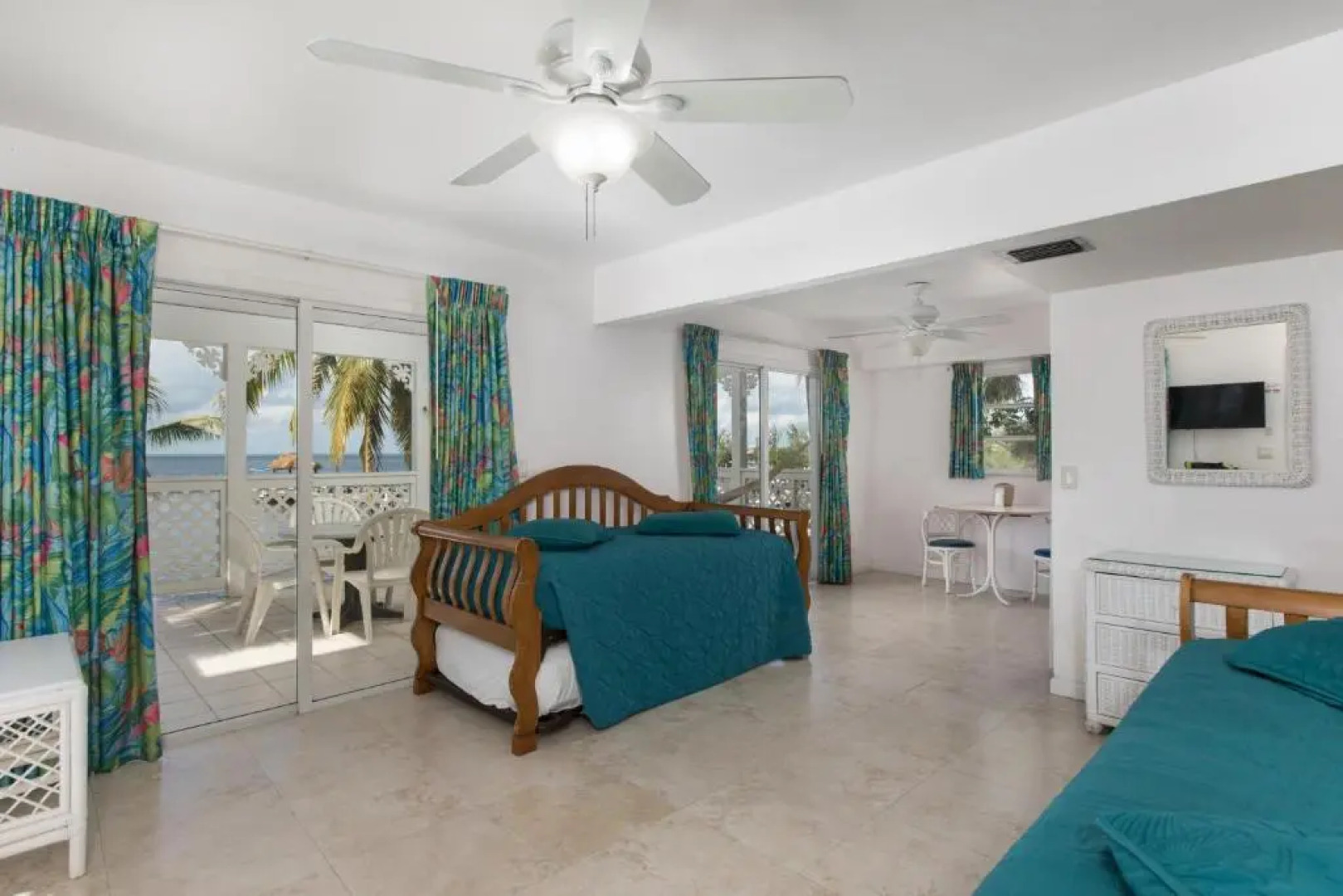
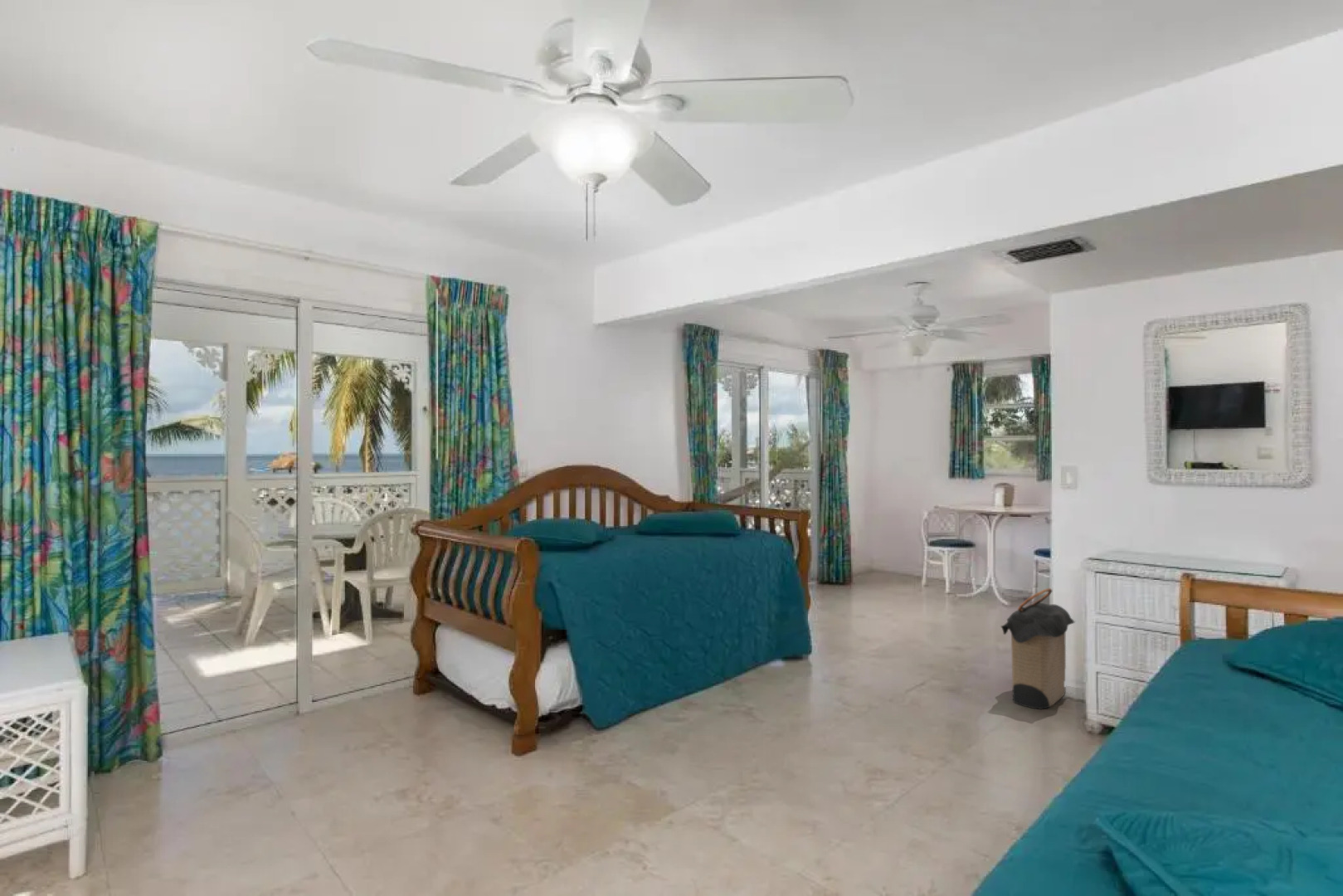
+ laundry hamper (1037, 640)
